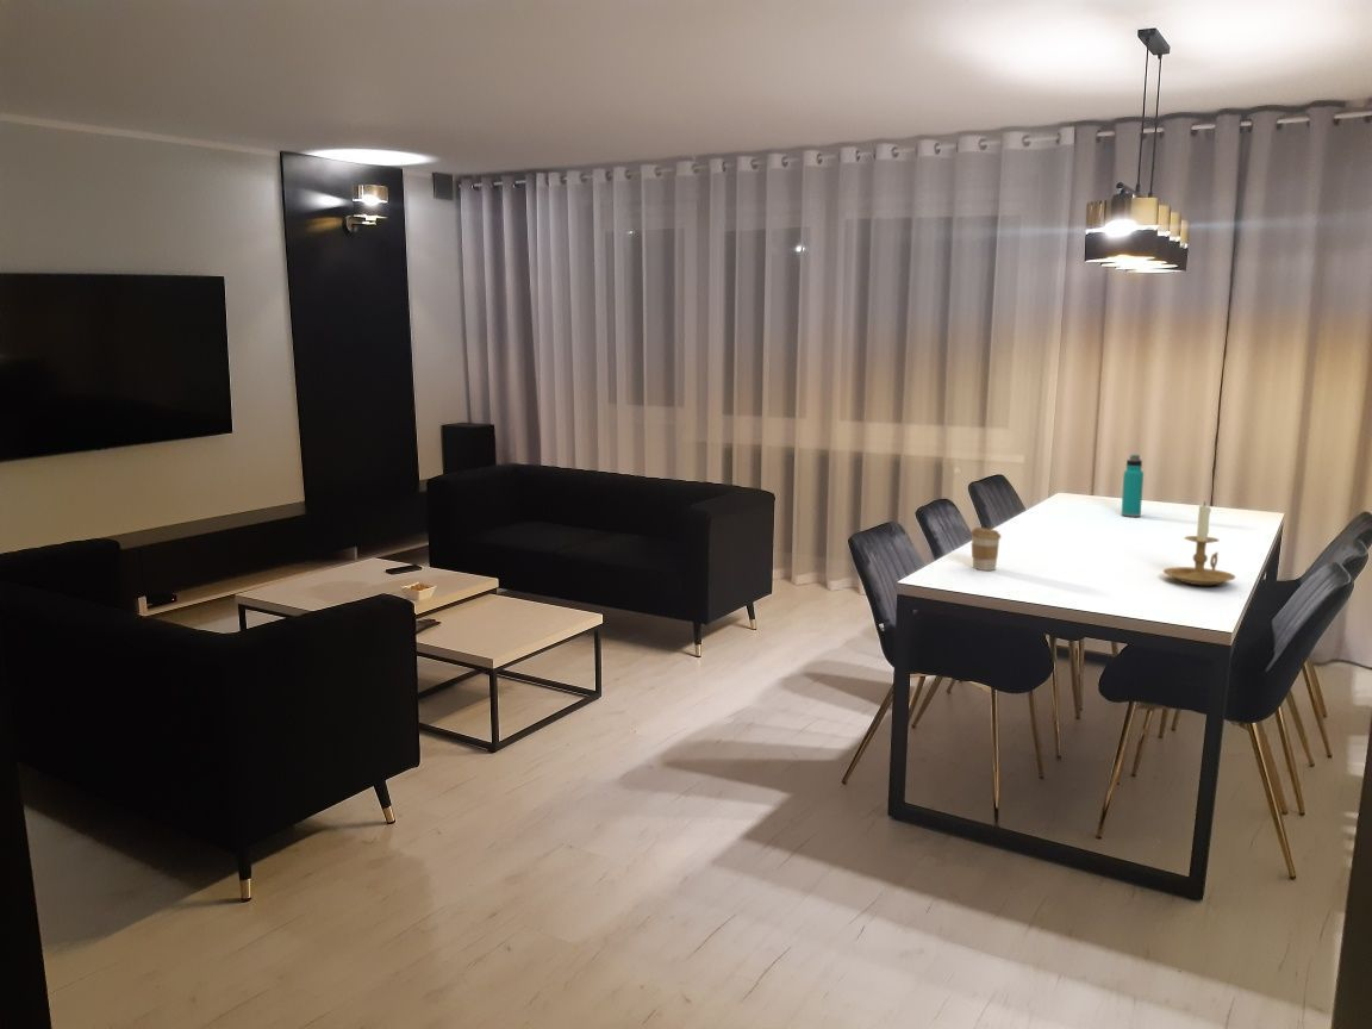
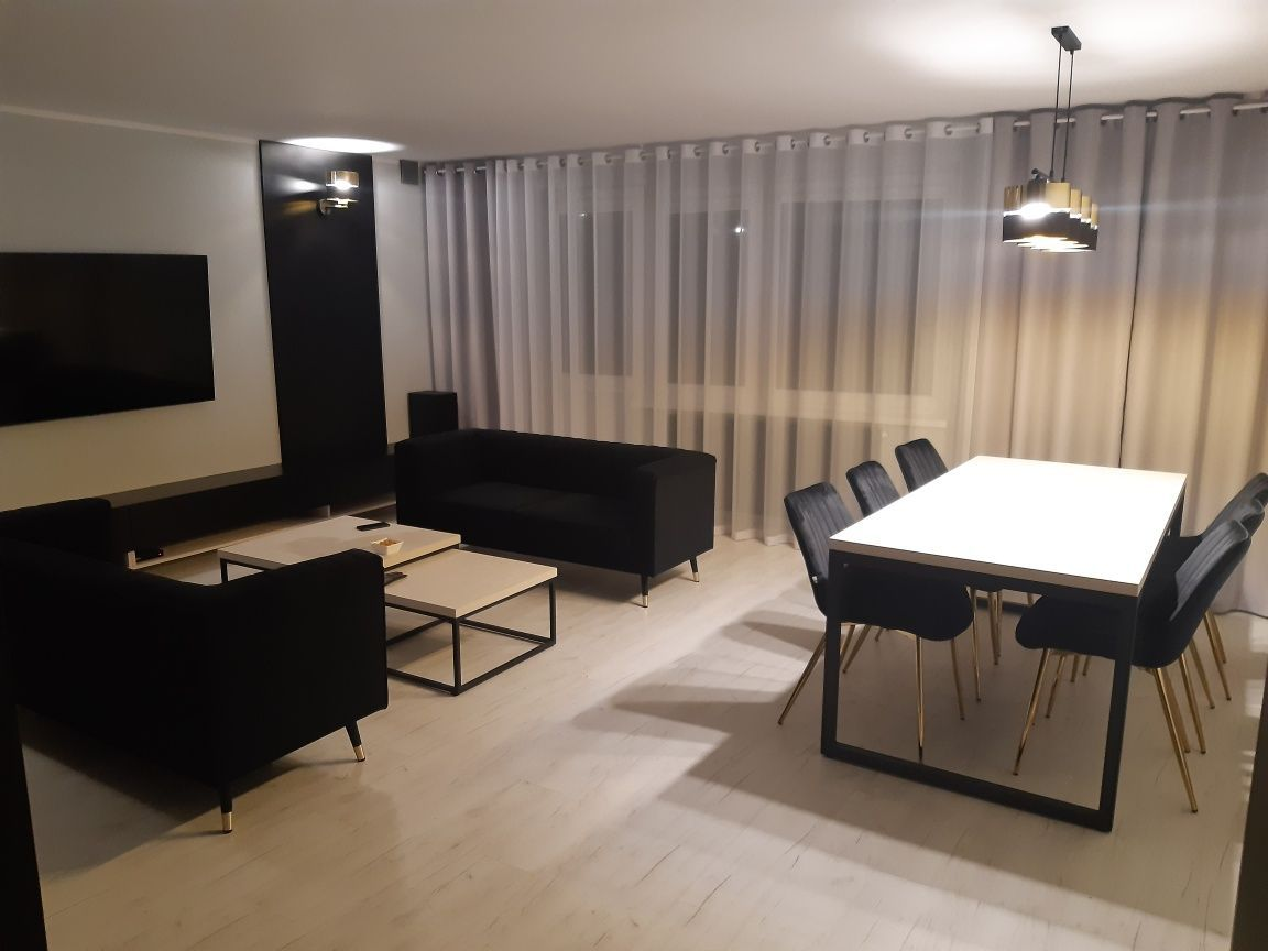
- water bottle (1133, 485)
- coffee cup (985, 548)
- candle holder (1202, 542)
